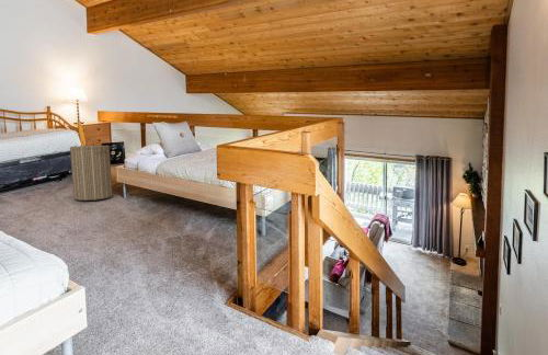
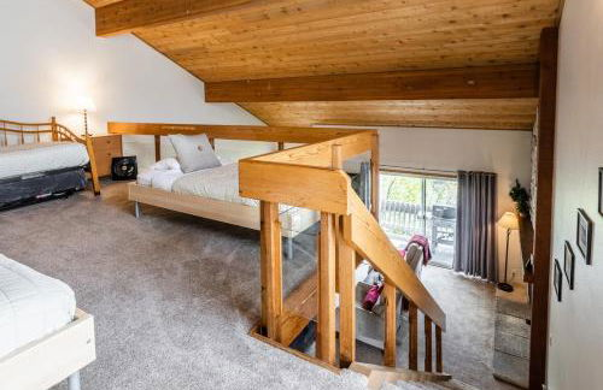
- laundry hamper (91, 168)
